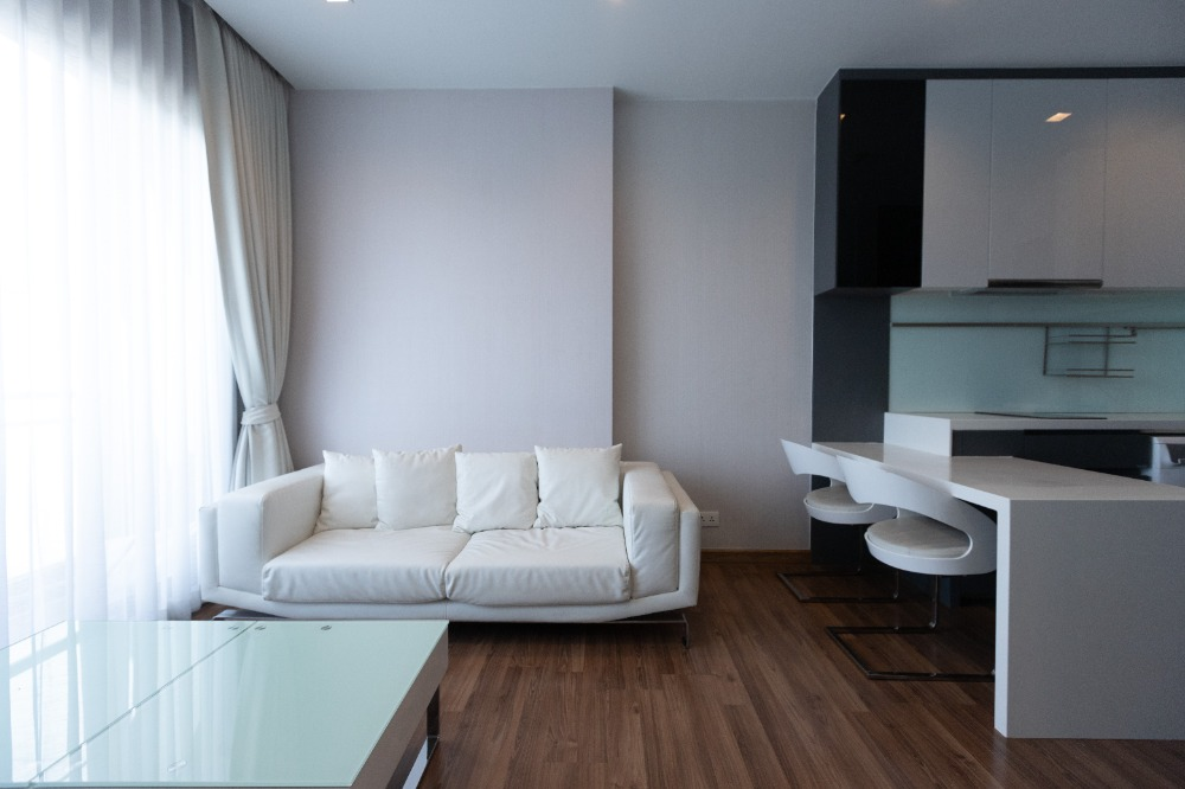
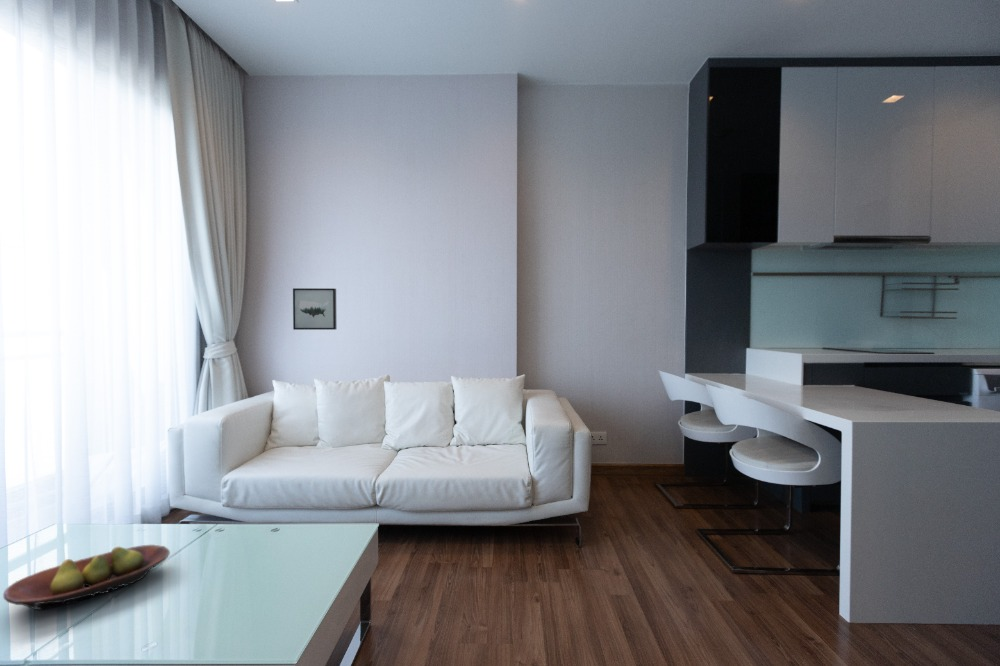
+ wall art (314, 309)
+ fruit bowl (93, 571)
